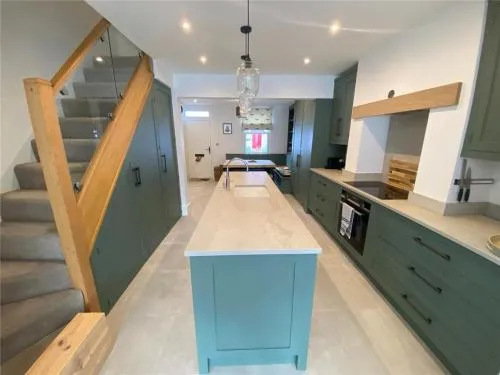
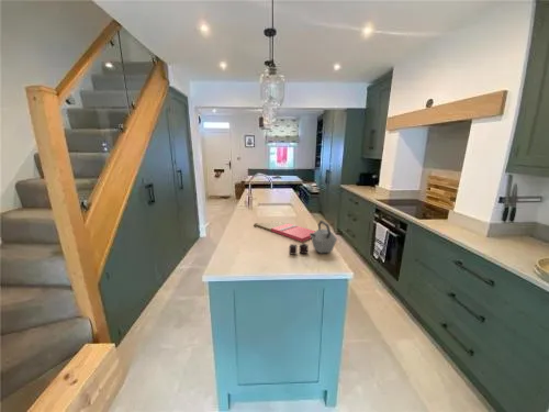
+ kettle (312, 237)
+ cutting board (283, 227)
